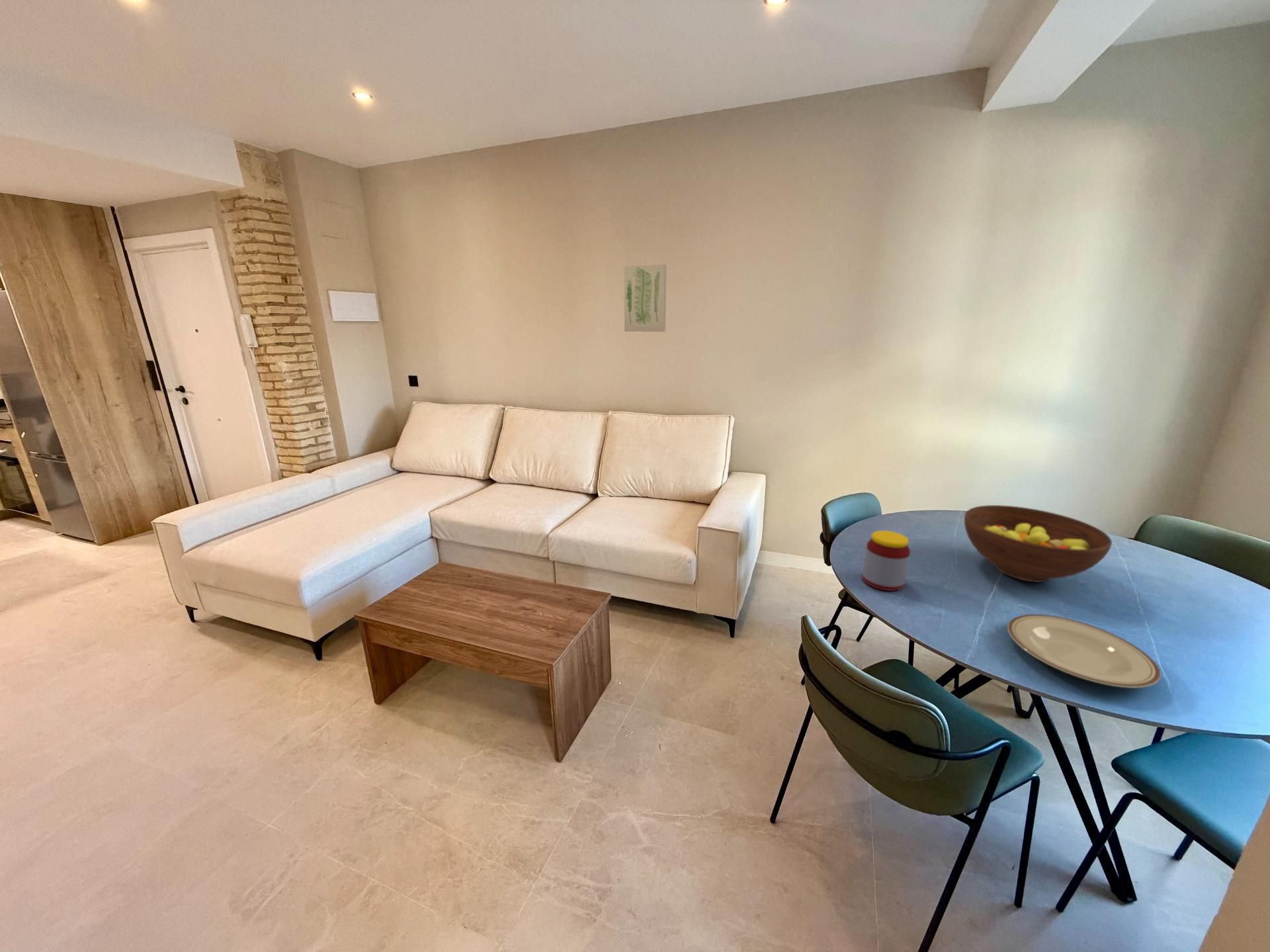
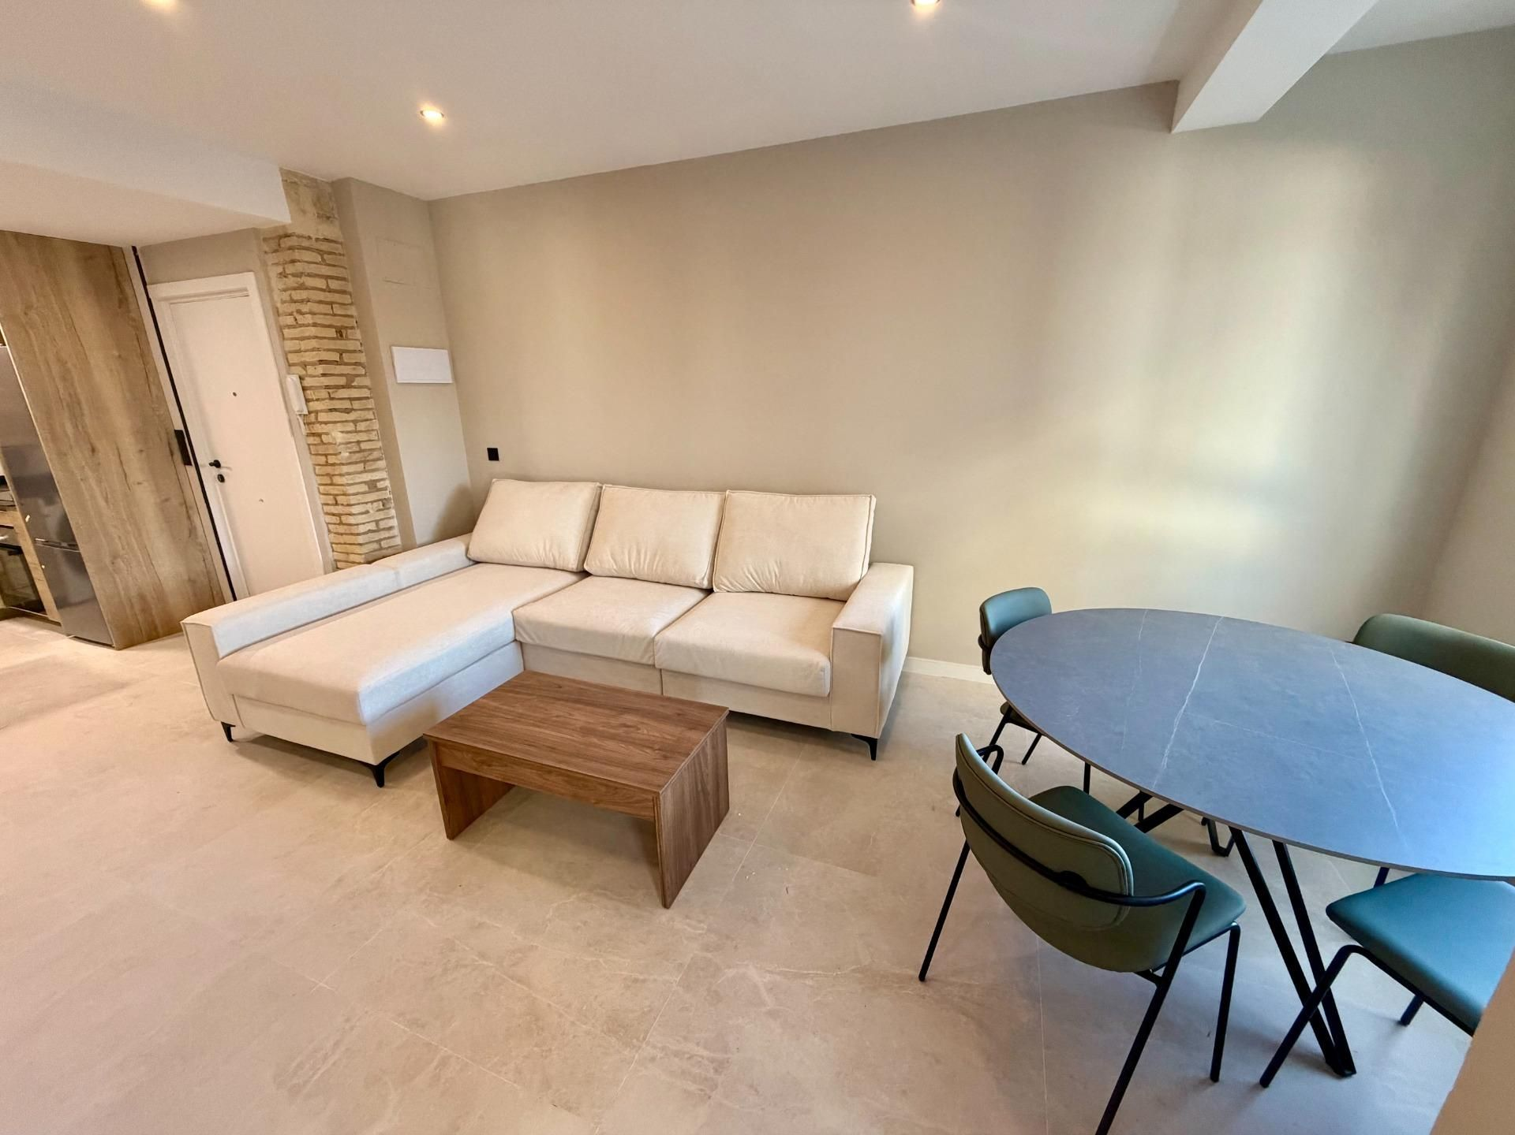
- plate (1077, 652)
- jar (886, 559)
- wall art (644, 299)
- fruit bowl (1027, 549)
